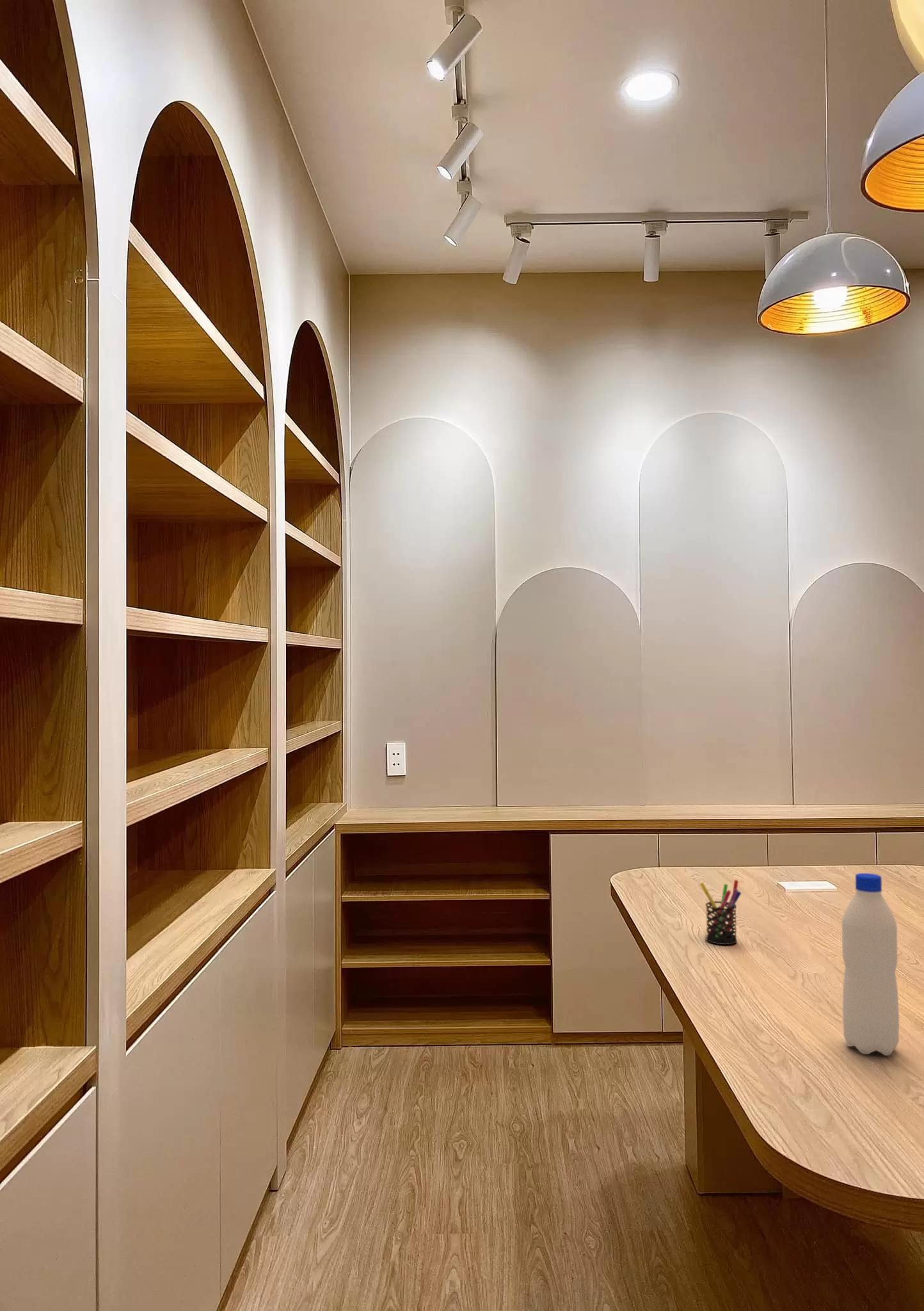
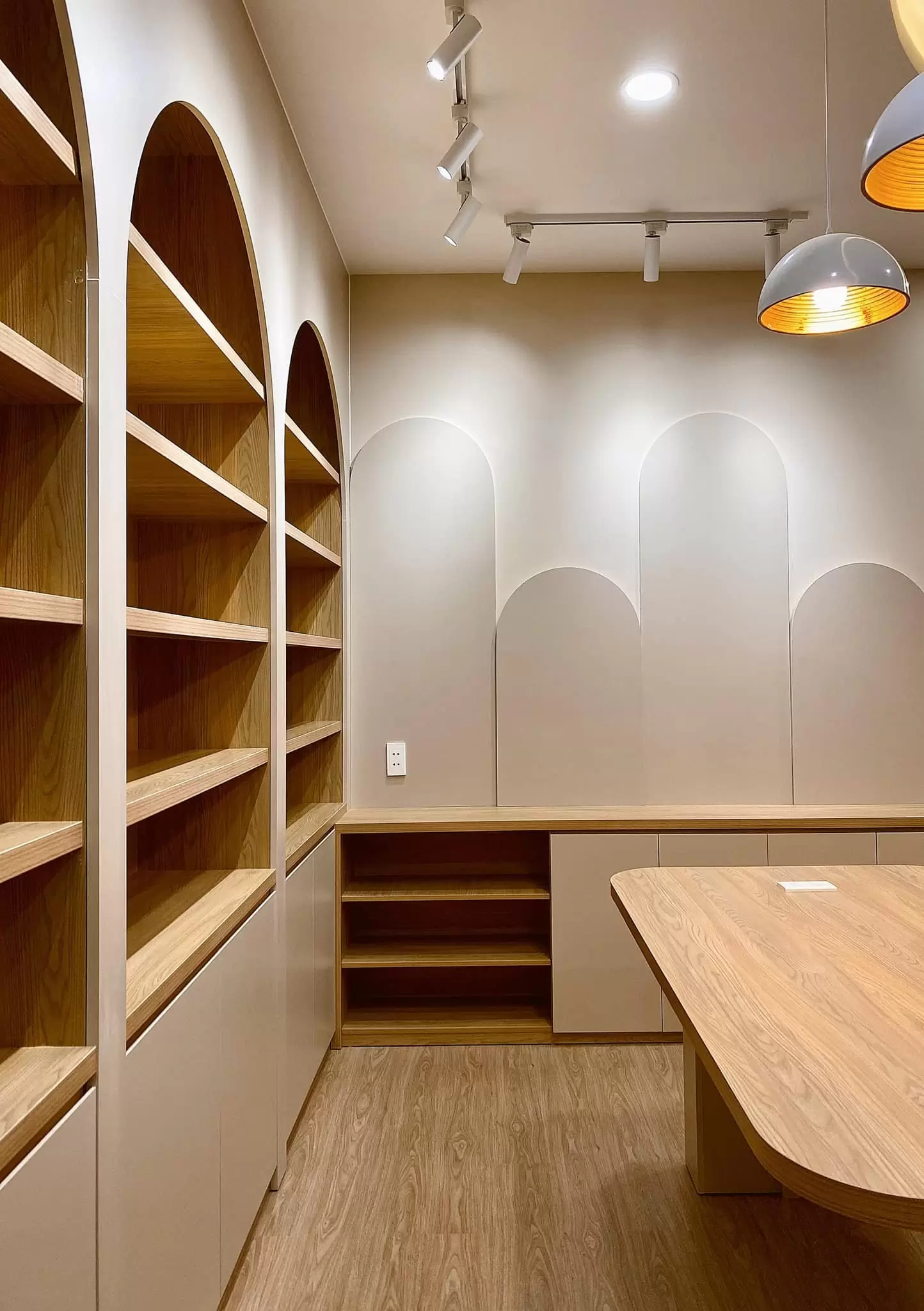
- water bottle (870, 961)
- pen holder (723, 908)
